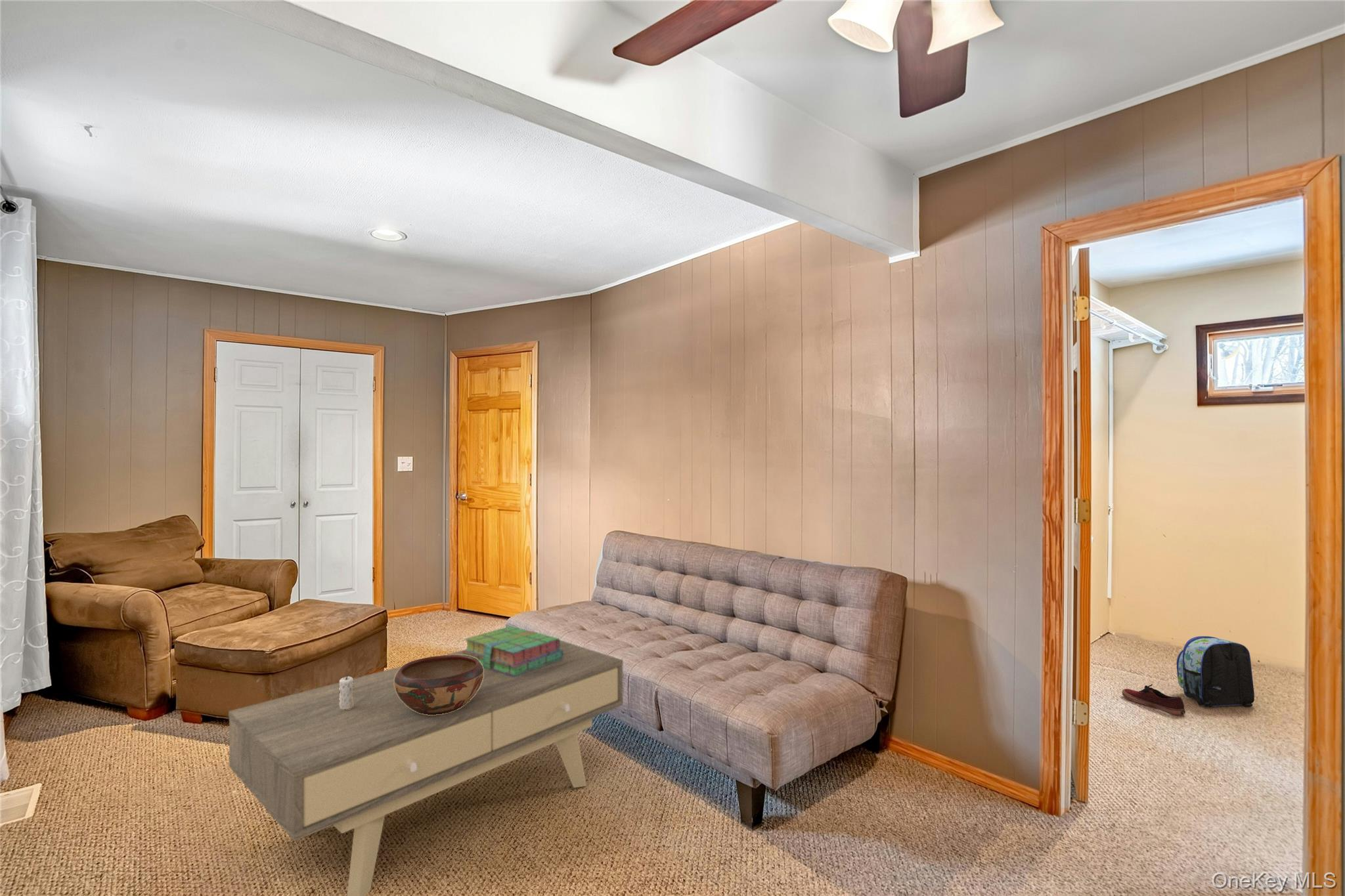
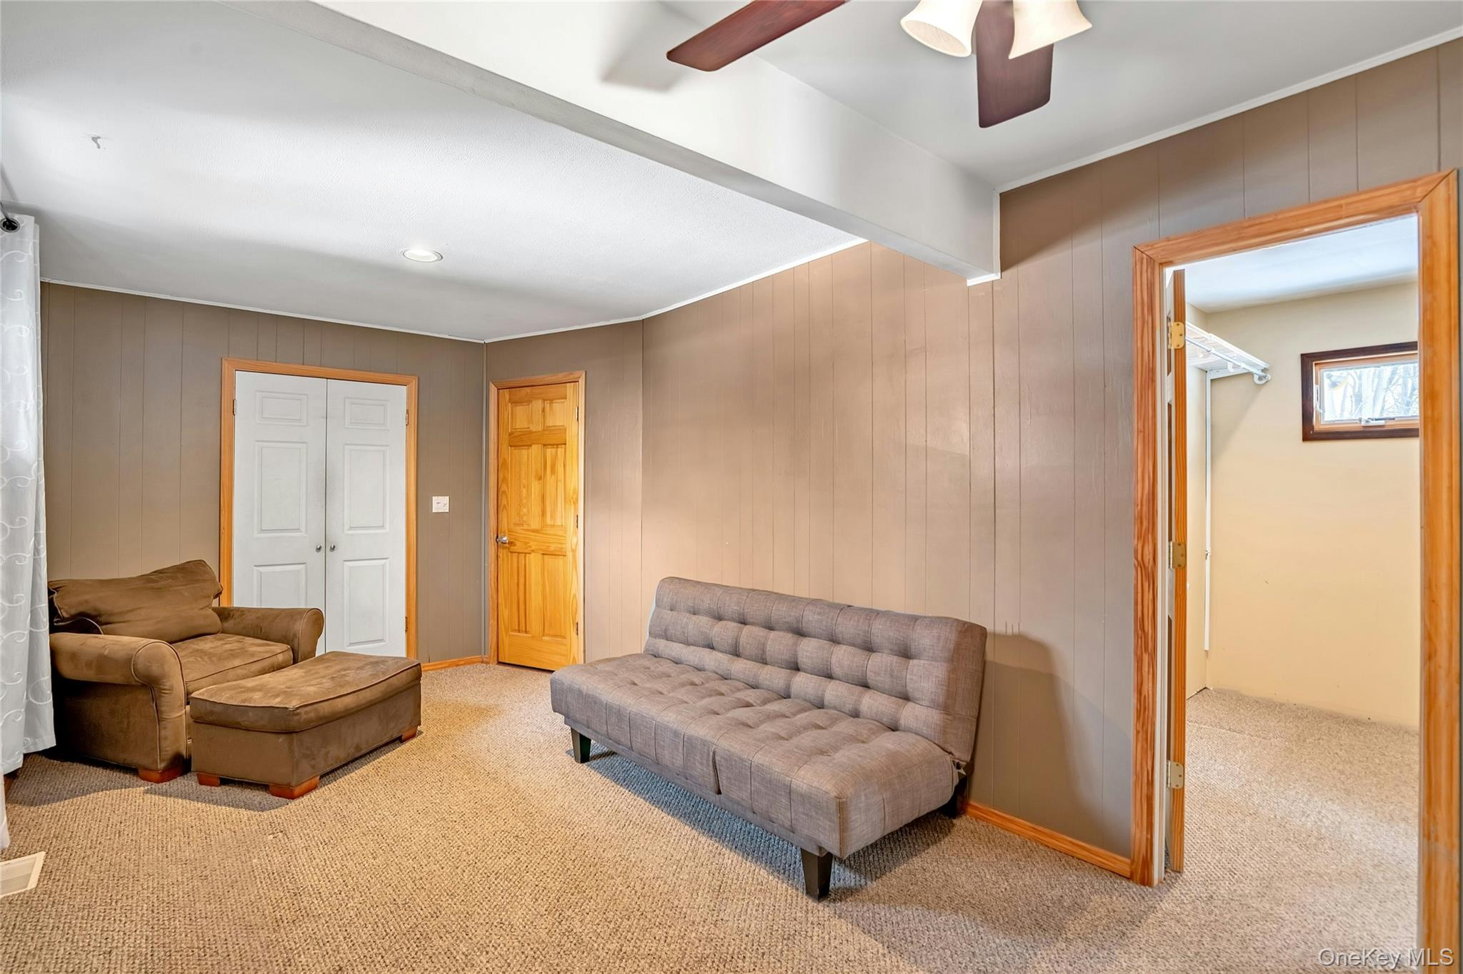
- shoe (1153, 695)
- stack of books (512, 648)
- coffee table (449, 746)
- decorative bowl (439, 685)
- candle (346, 689)
- backpack (1212, 668)
